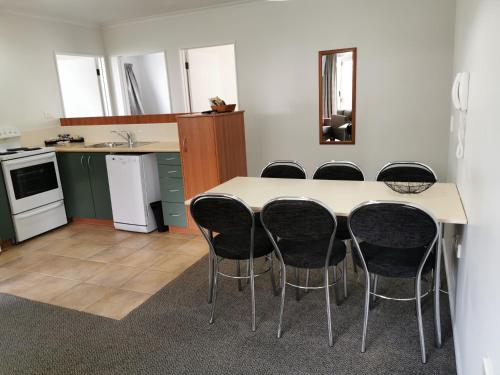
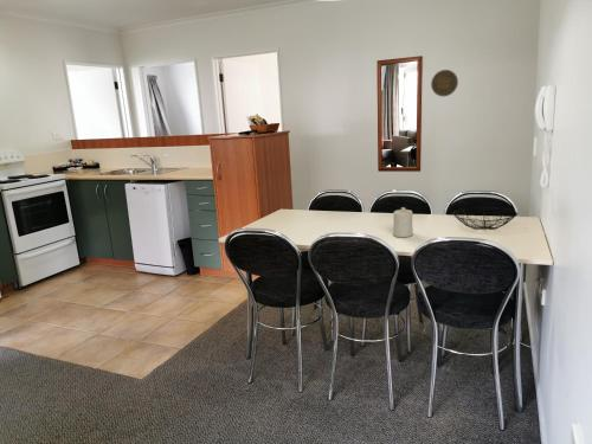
+ candle (403, 220)
+ decorative plate (444, 83)
